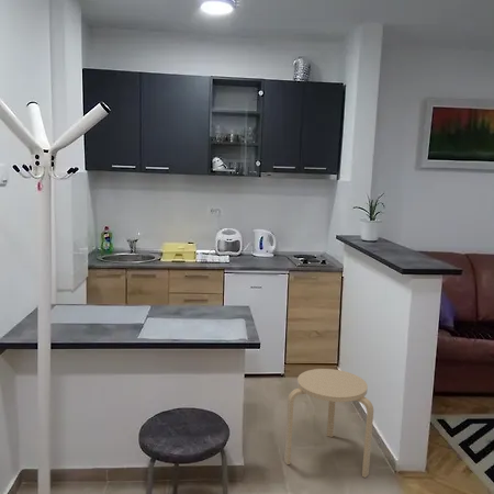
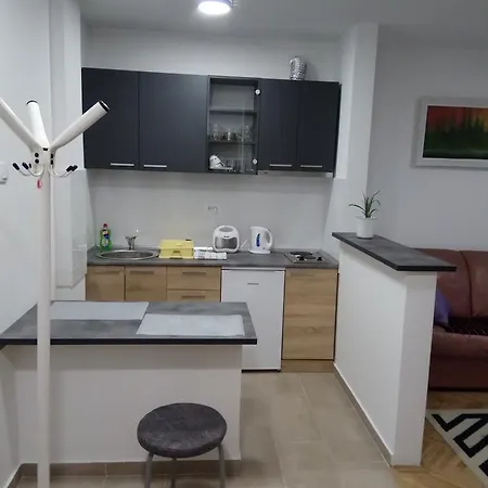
- stool (327, 420)
